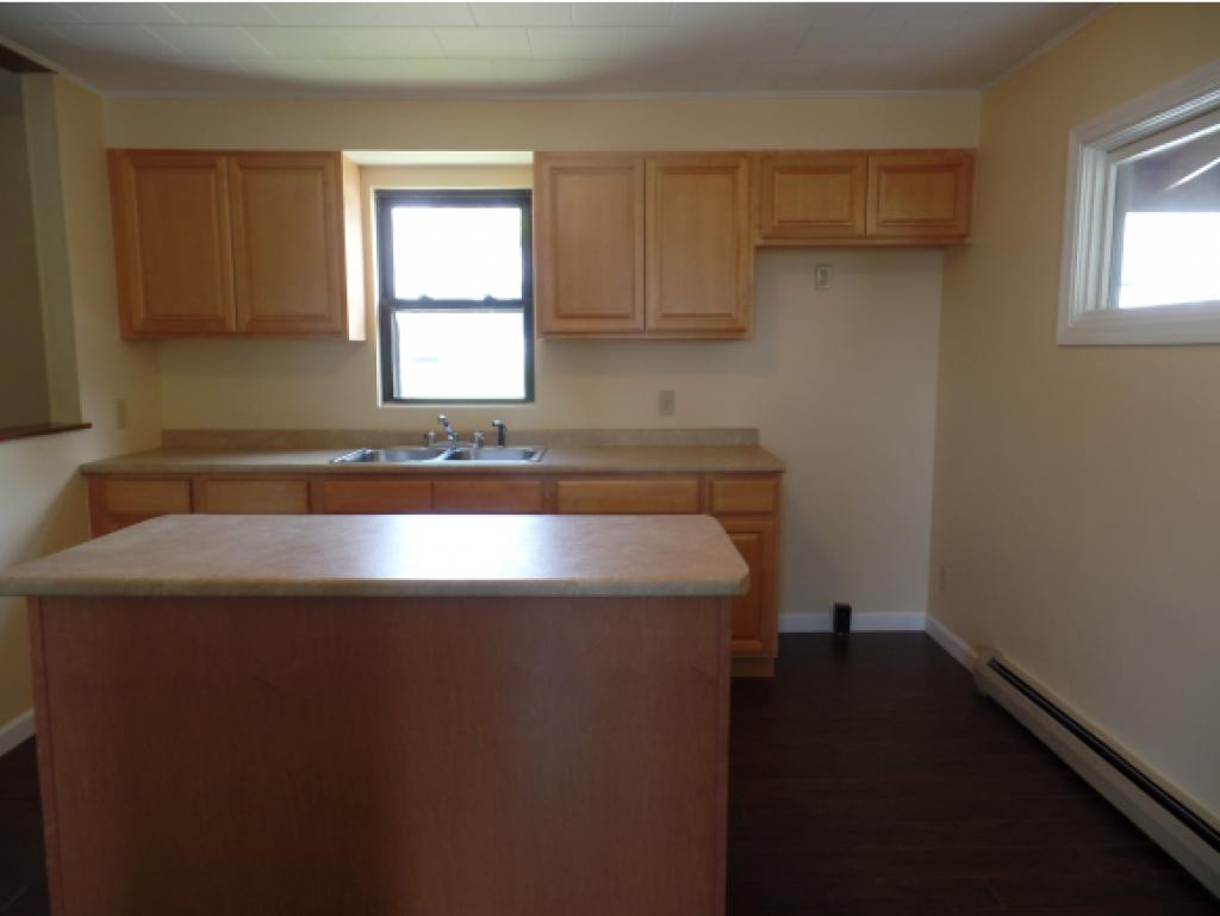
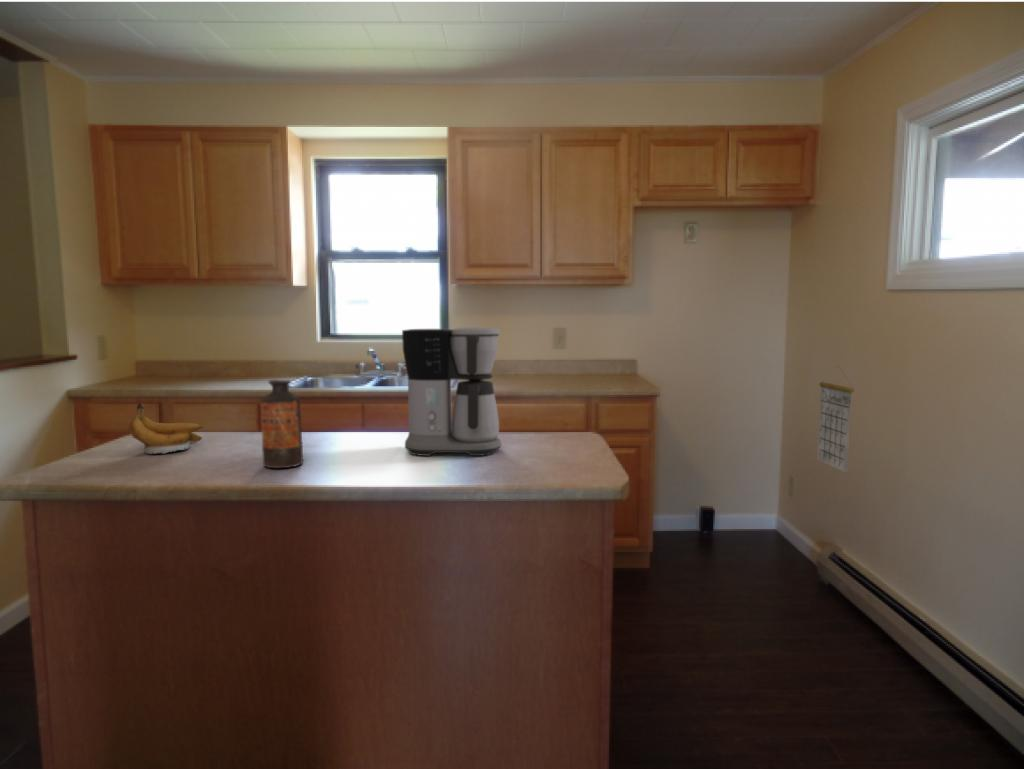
+ bottle (281, 422)
+ calendar (834, 416)
+ coffee maker (450, 390)
+ banana (167, 427)
